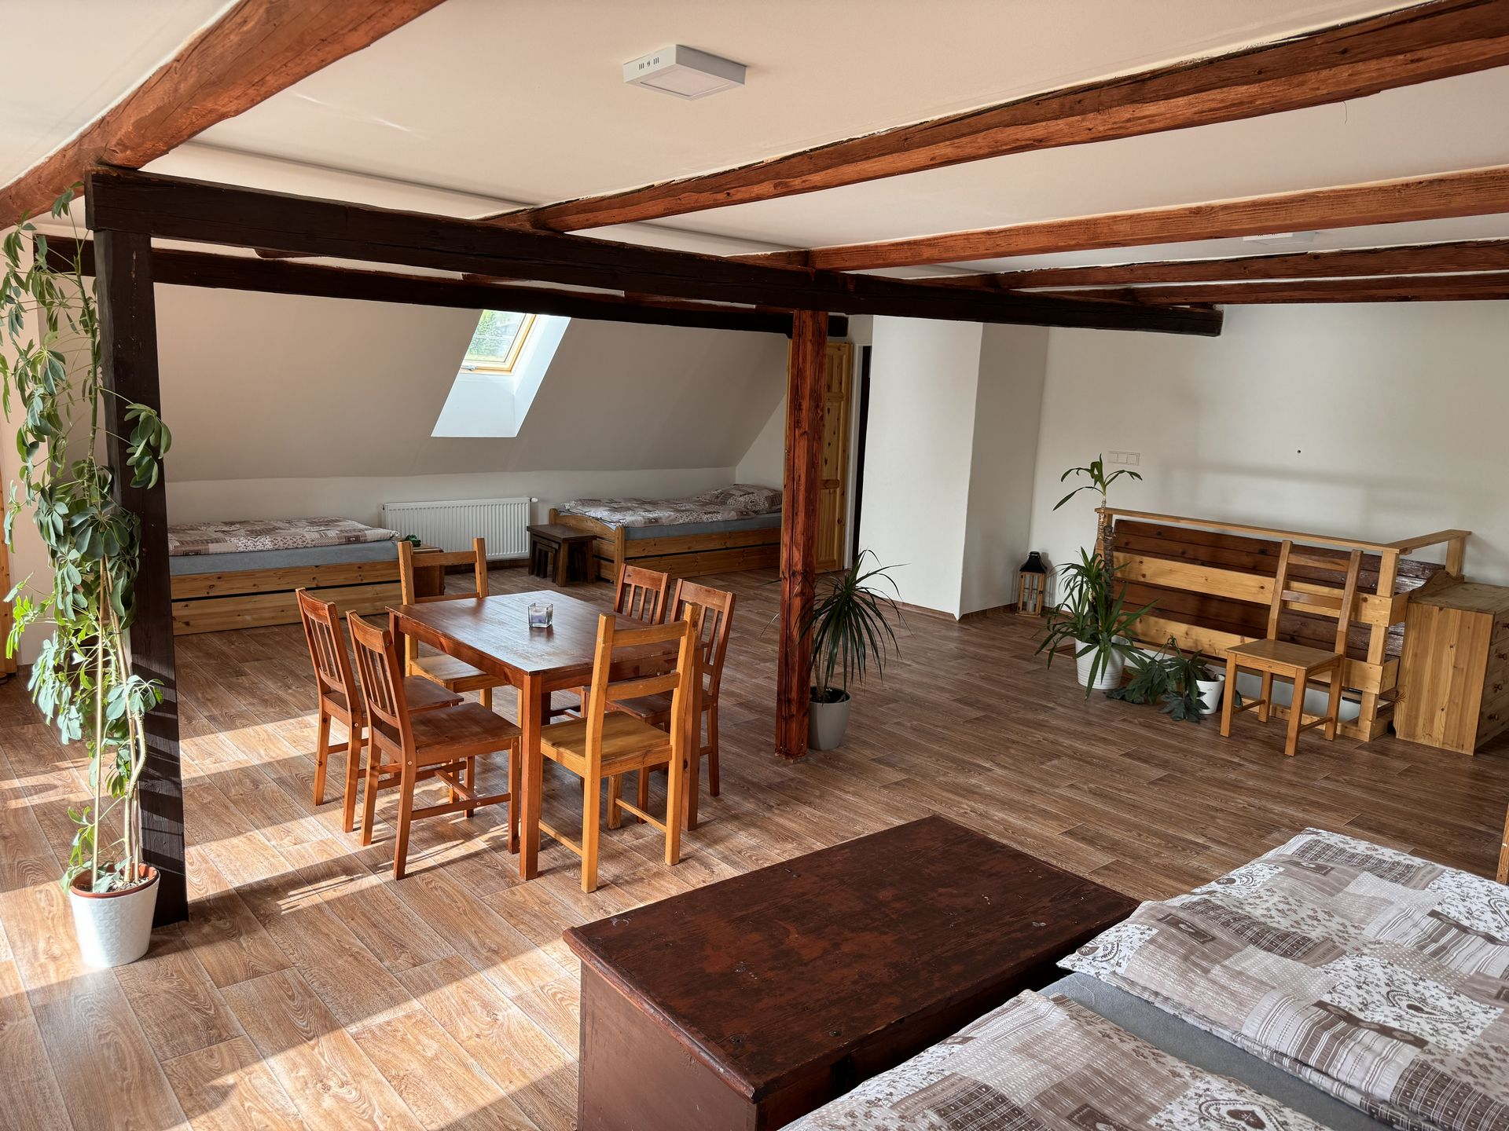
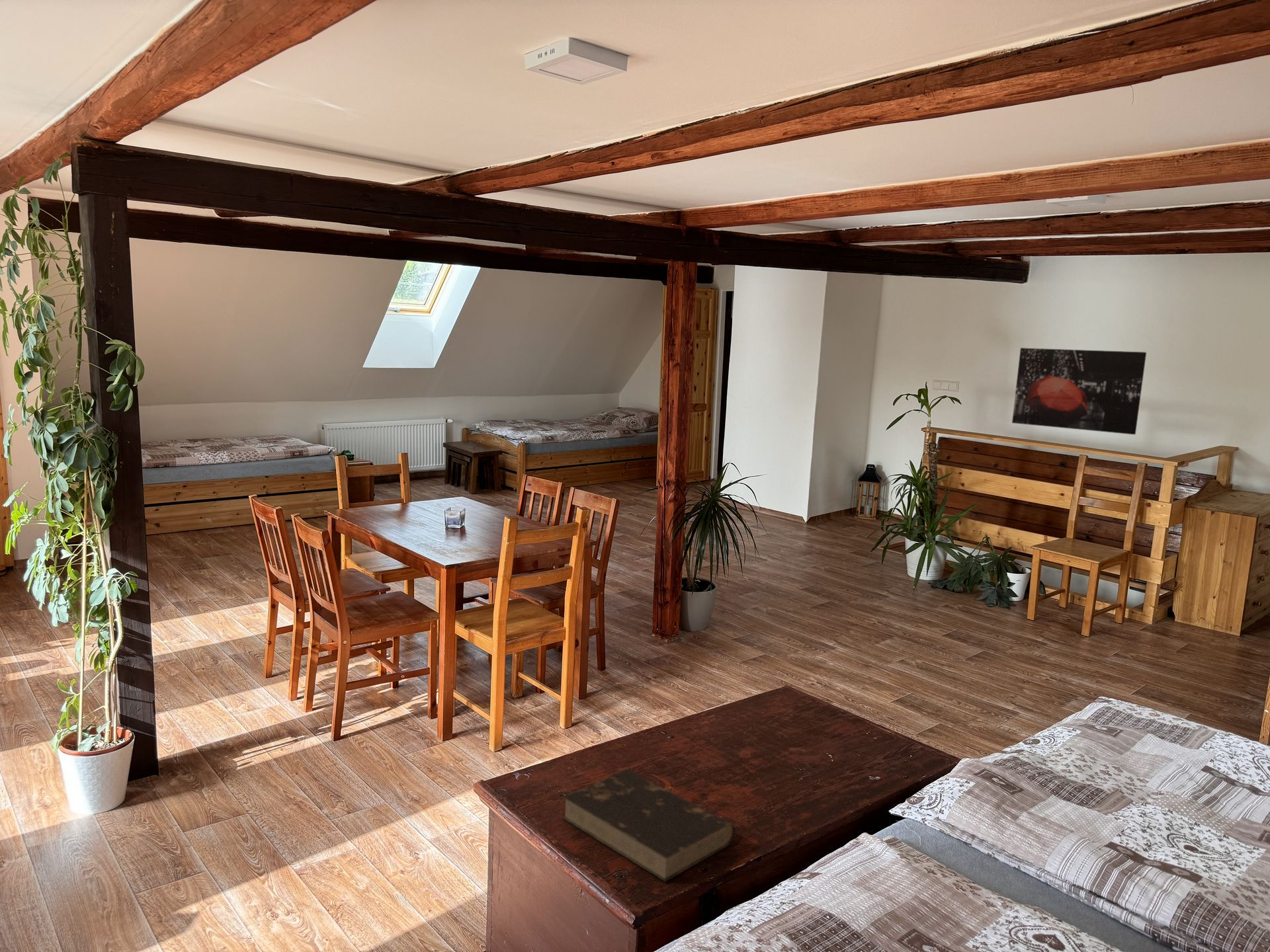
+ wall art (1076, 389)
+ book (647, 819)
